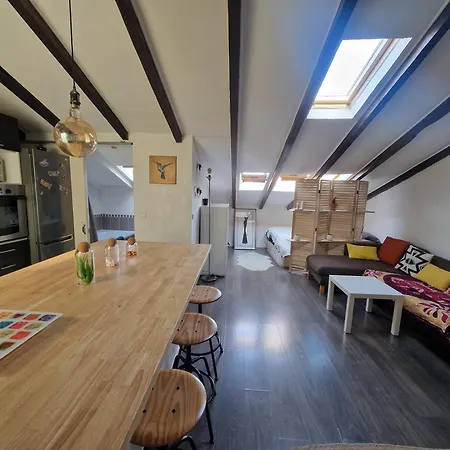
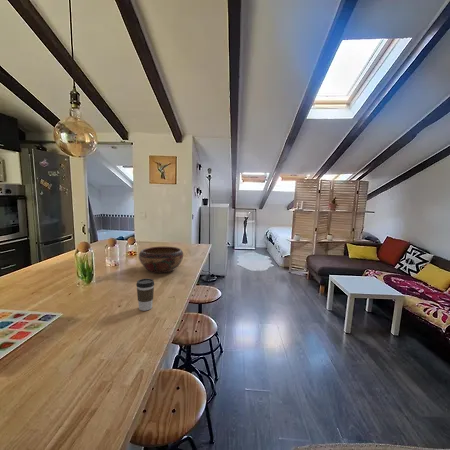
+ coffee cup (145, 294)
+ decorative bowl (161, 259)
